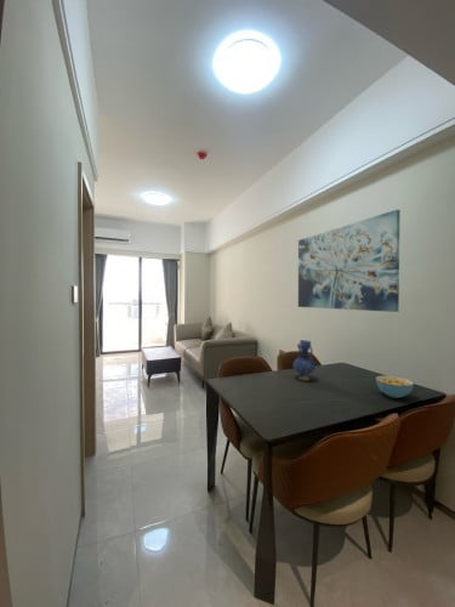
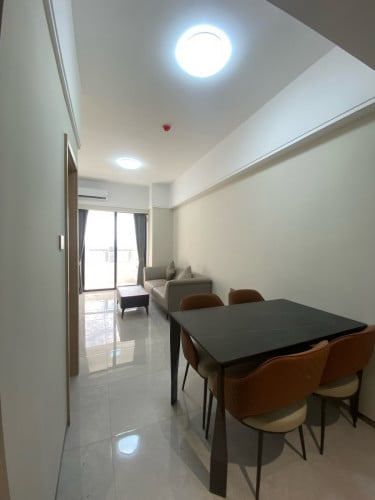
- vase (303, 359)
- cereal bowl (393, 387)
- wall art (337, 268)
